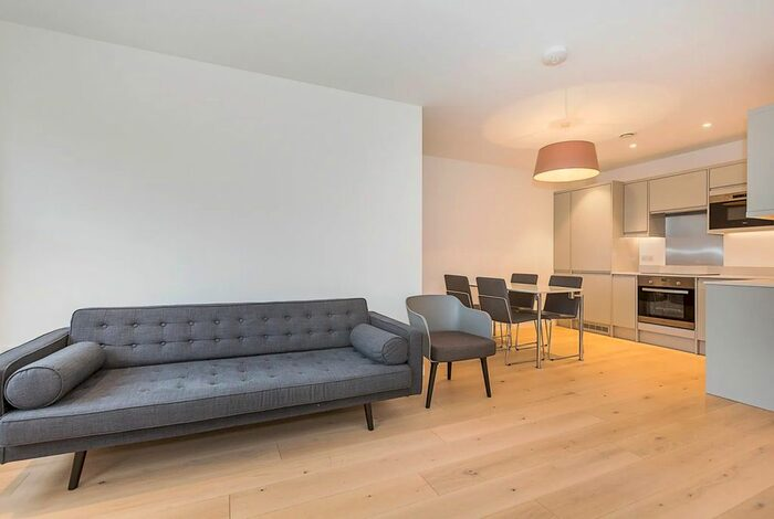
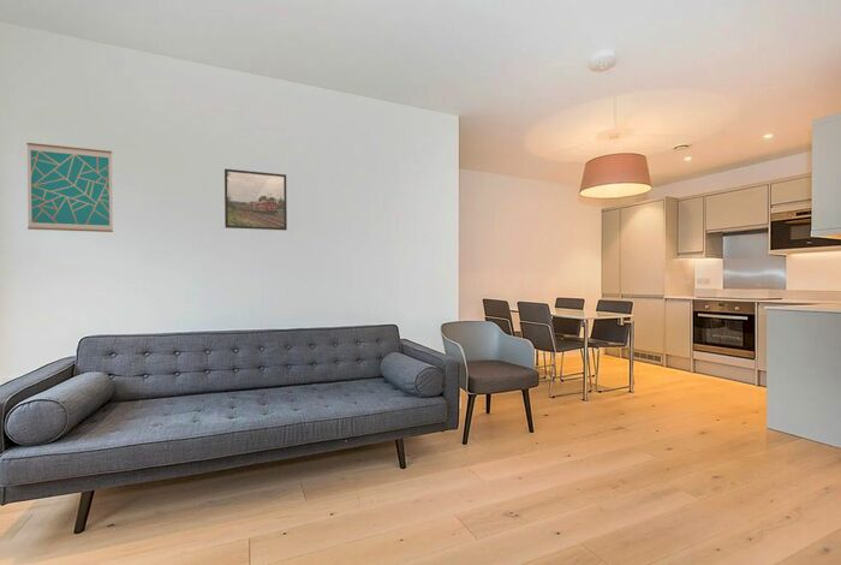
+ wall art (71, 189)
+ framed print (256, 200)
